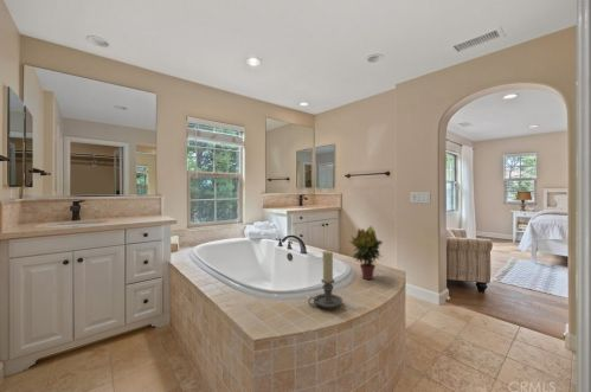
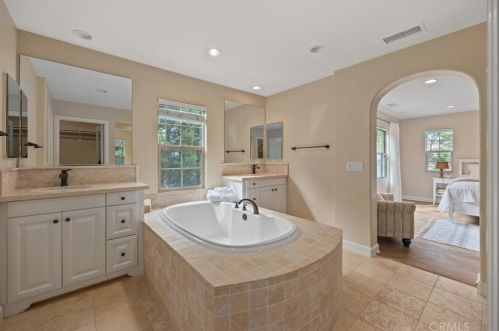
- candle holder (325, 277)
- potted plant (367, 251)
